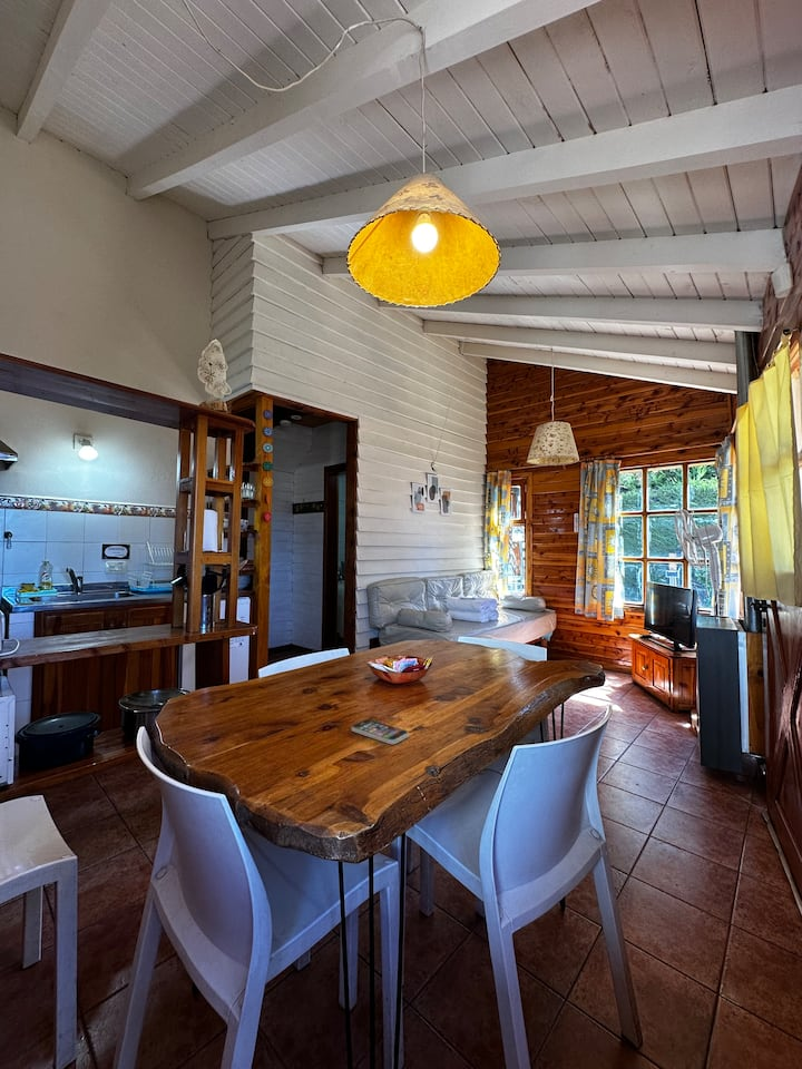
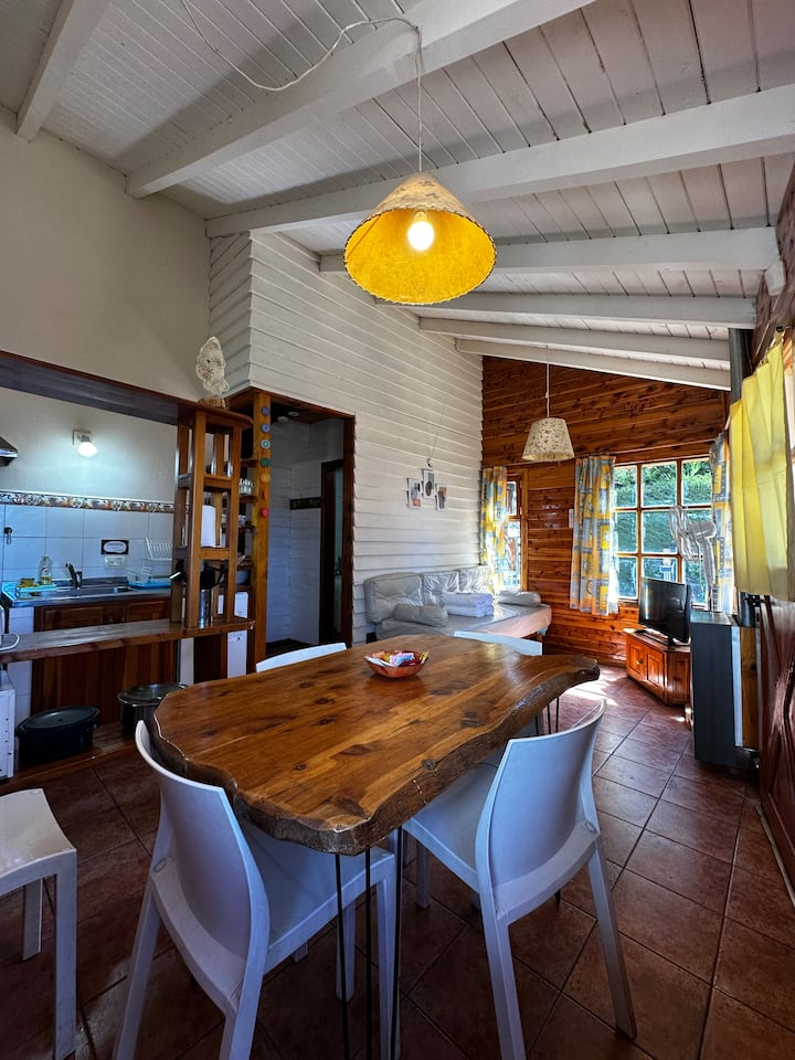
- smartphone (379, 730)
